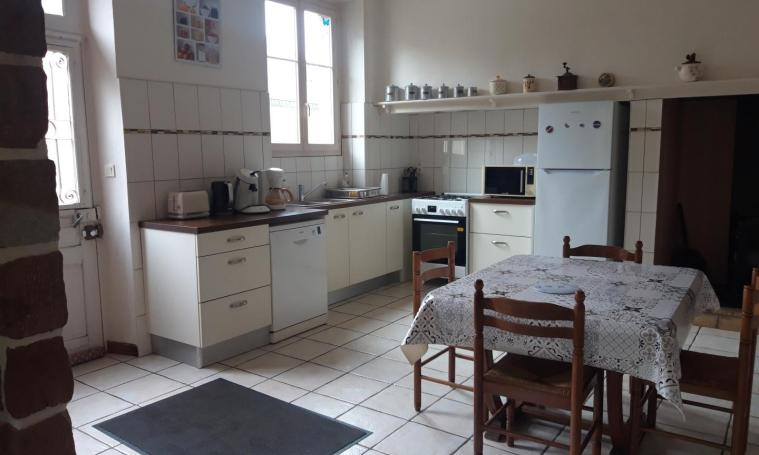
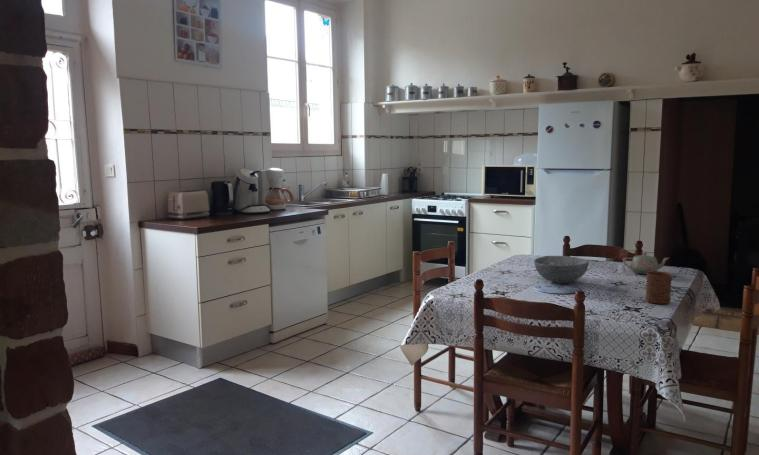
+ cup (659, 286)
+ teapot (646, 262)
+ bowl (560, 270)
